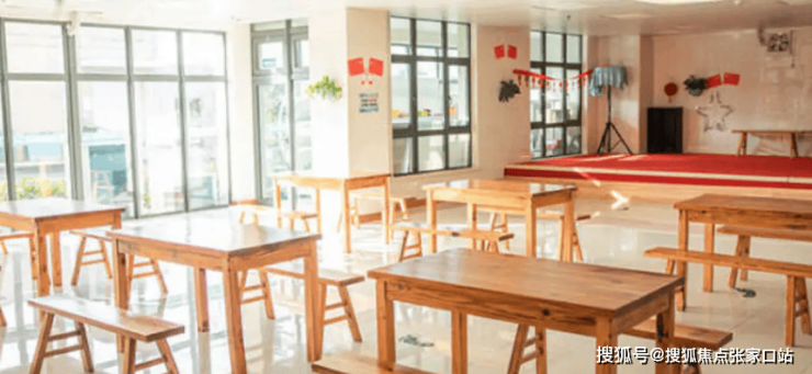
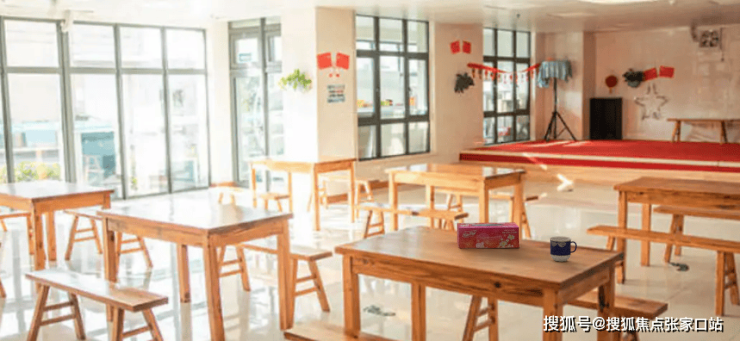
+ tissue box (487, 235)
+ cup (563, 249)
